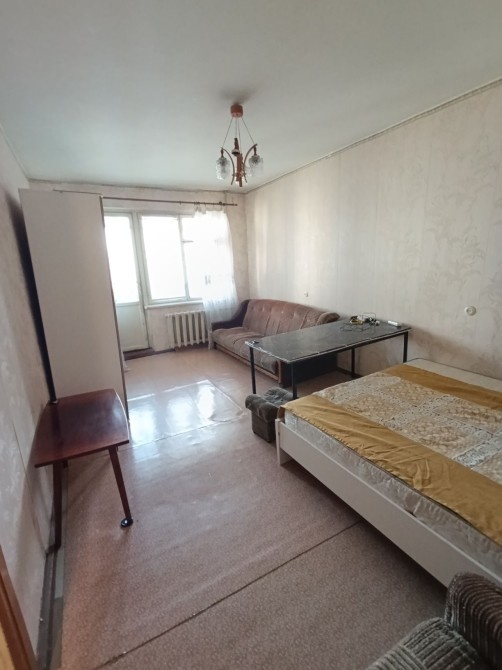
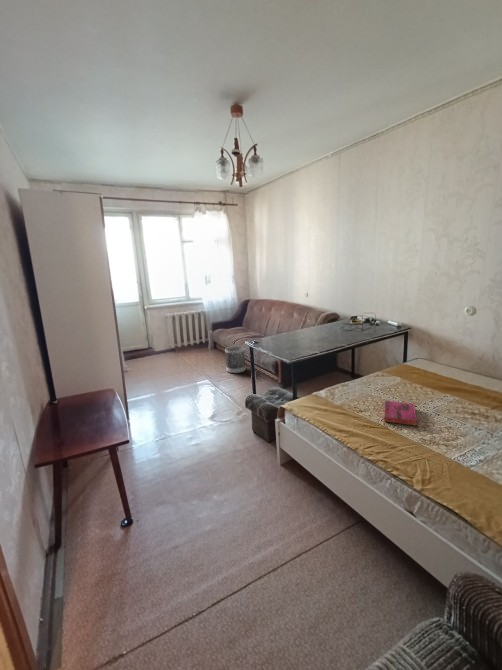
+ hardback book (399, 412)
+ wastebasket (235, 359)
